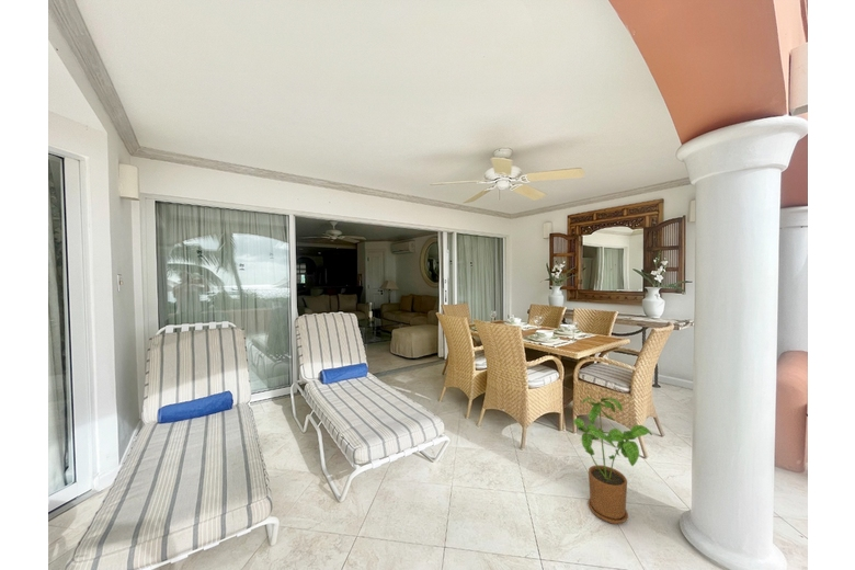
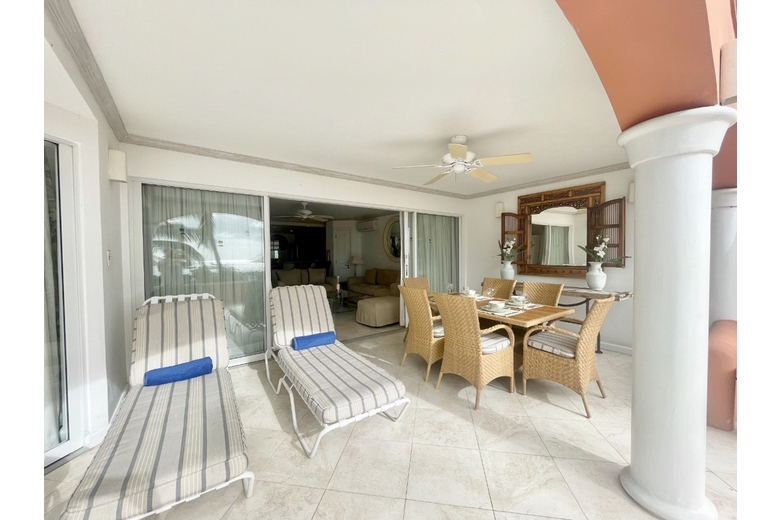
- house plant (612, 457)
